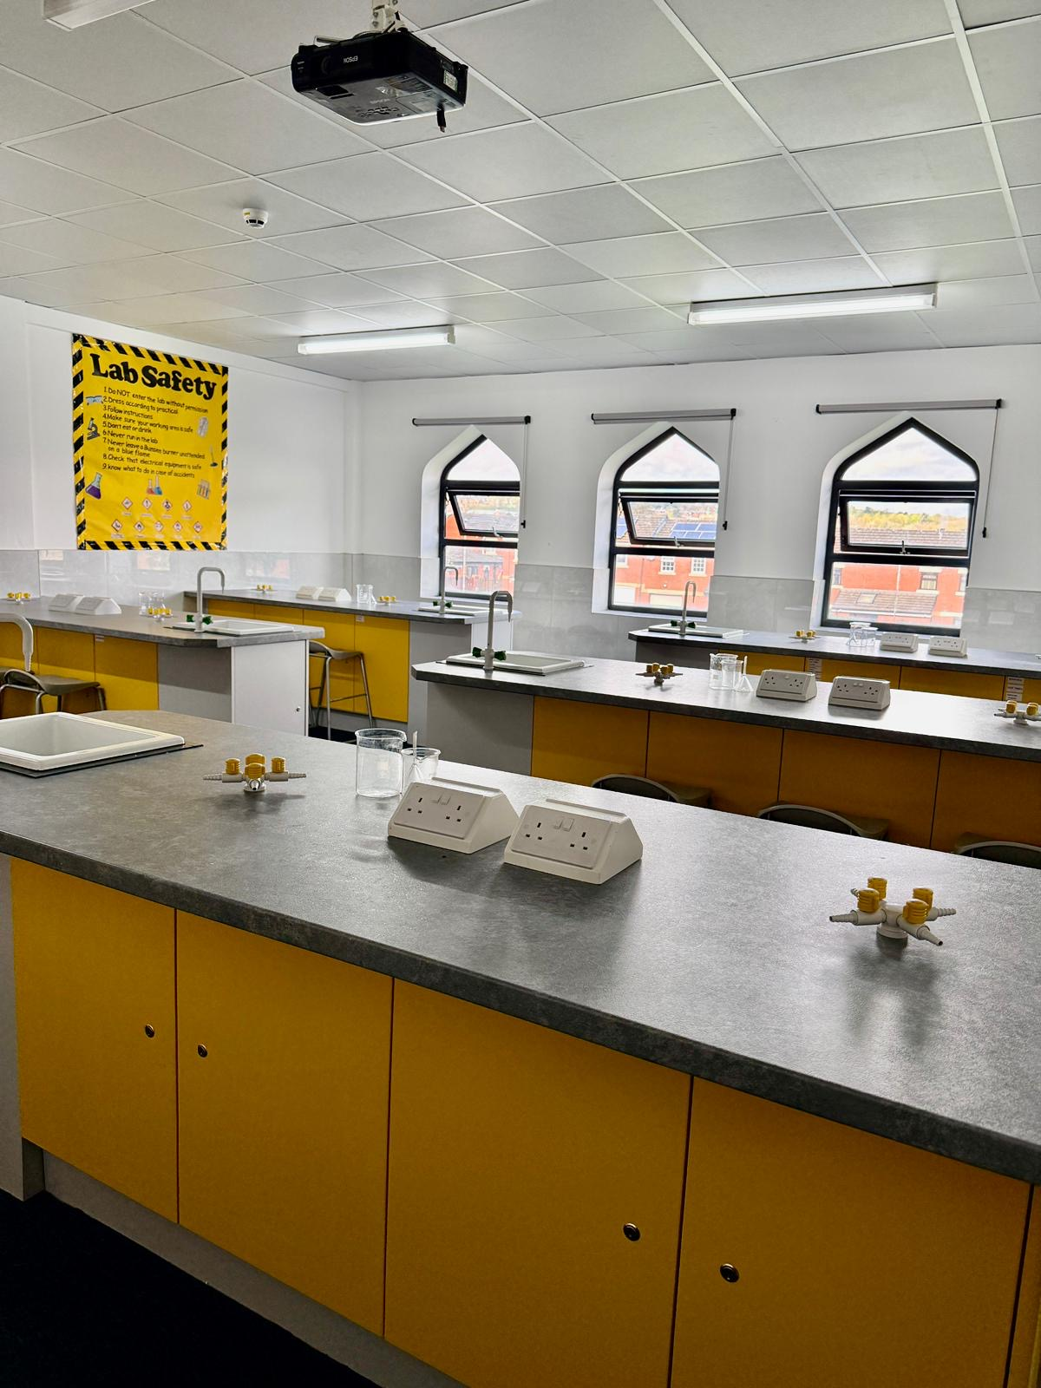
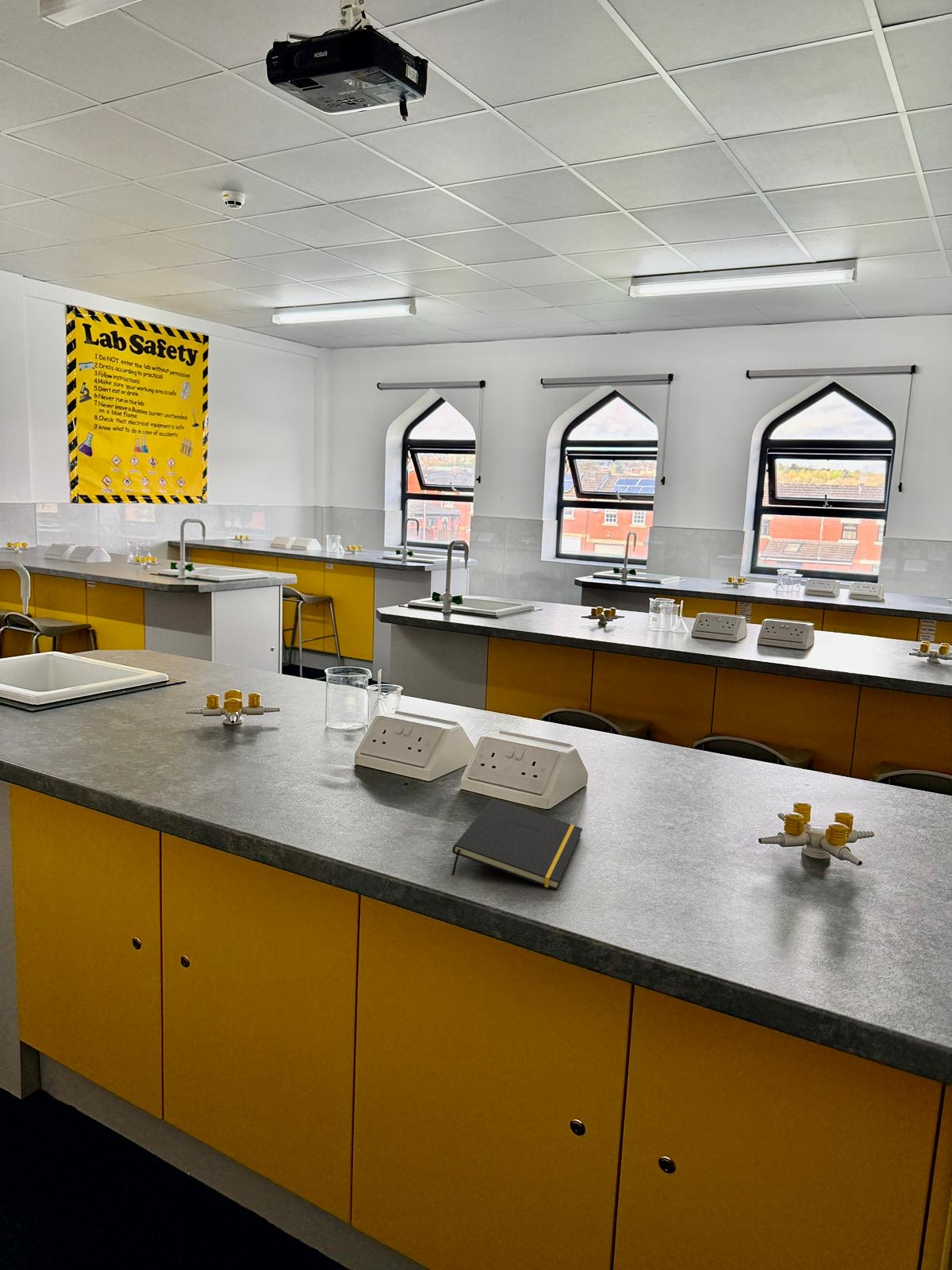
+ notepad (521, 840)
